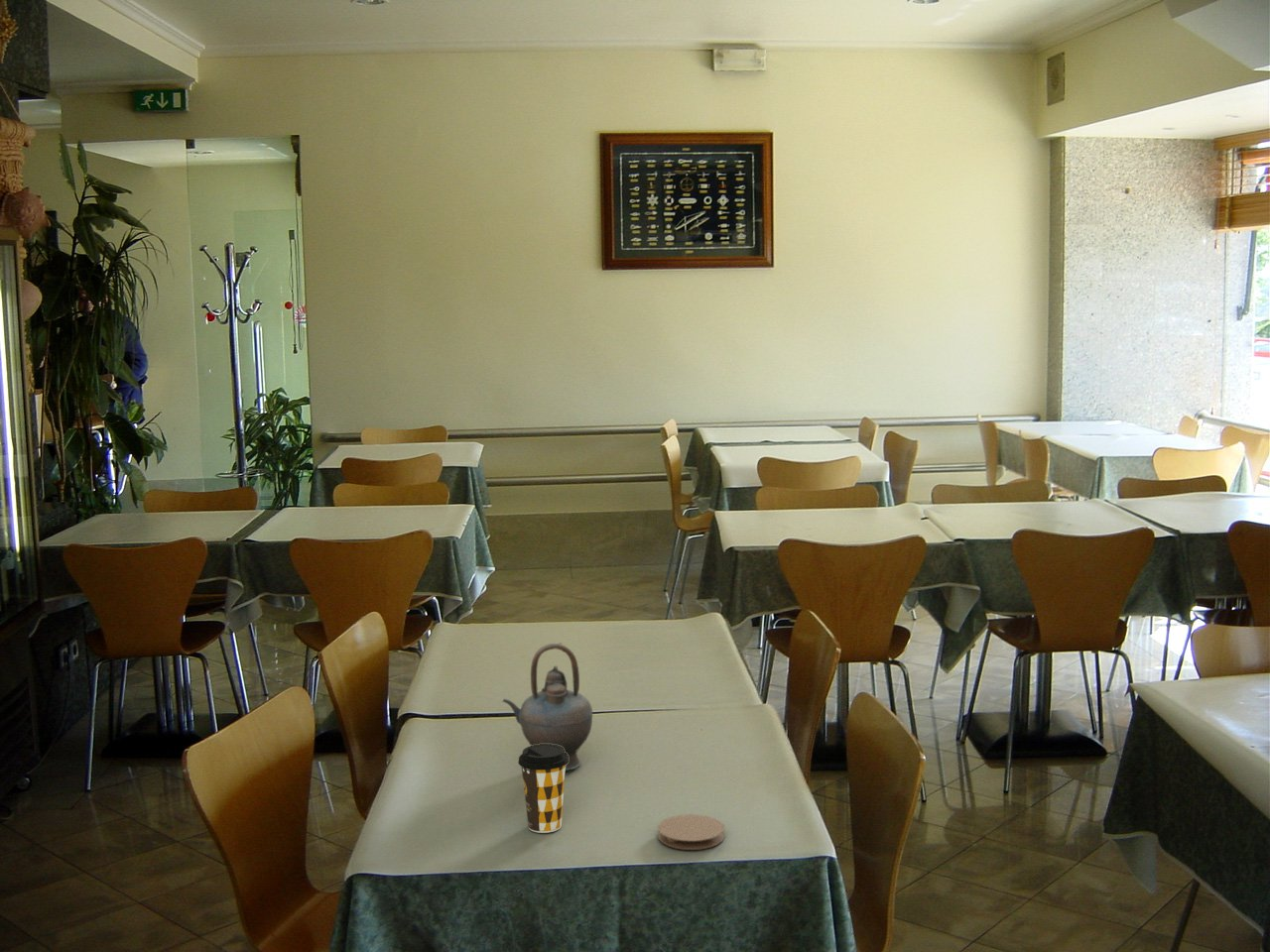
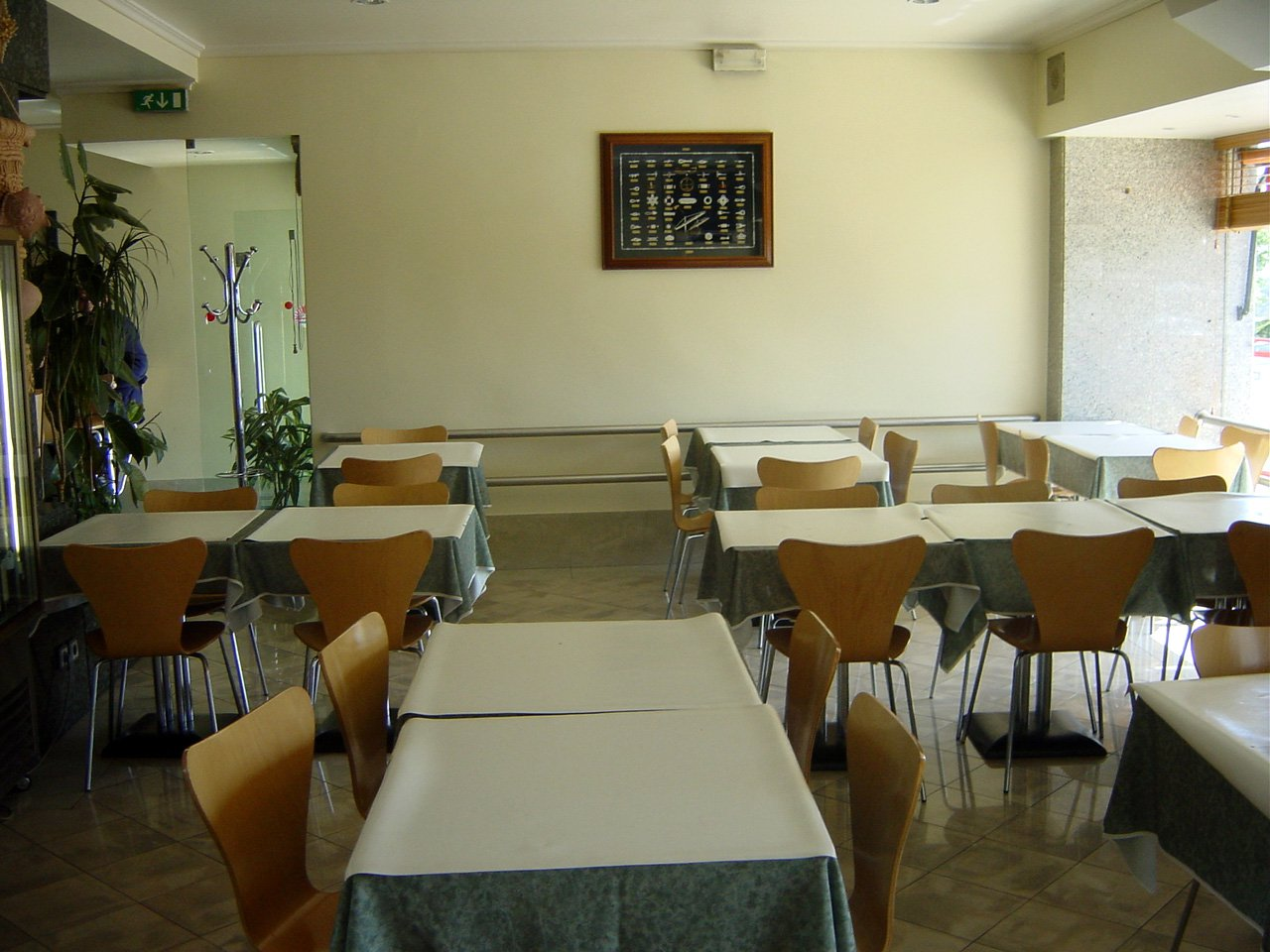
- teapot (547, 705)
- coaster (691, 831)
- coffee cup (544, 788)
